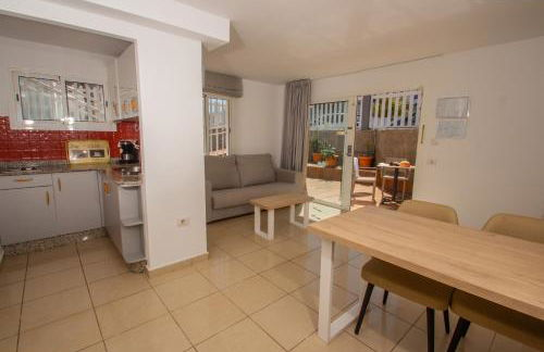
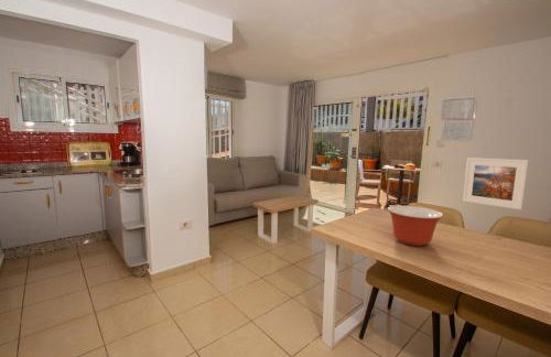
+ mixing bowl (412, 226)
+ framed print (493, 182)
